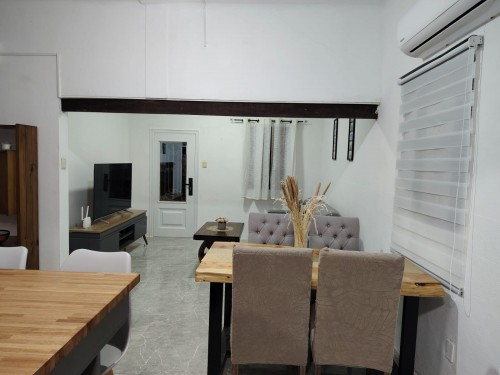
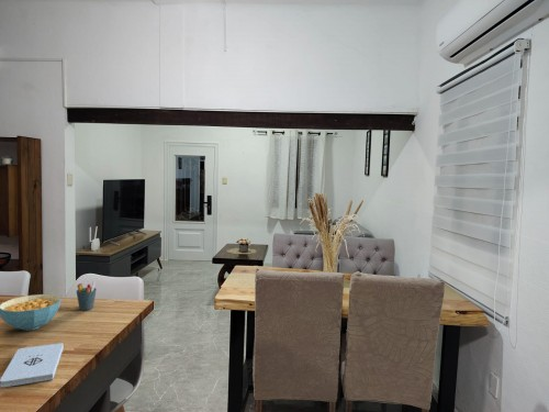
+ cereal bowl (31, 314)
+ pen holder (86, 293)
+ notepad (34, 363)
